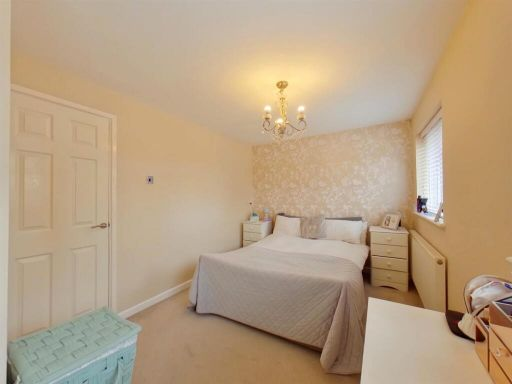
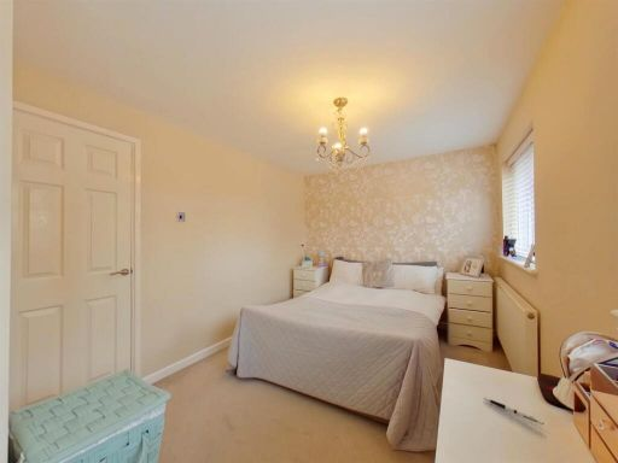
+ pen (511, 409)
